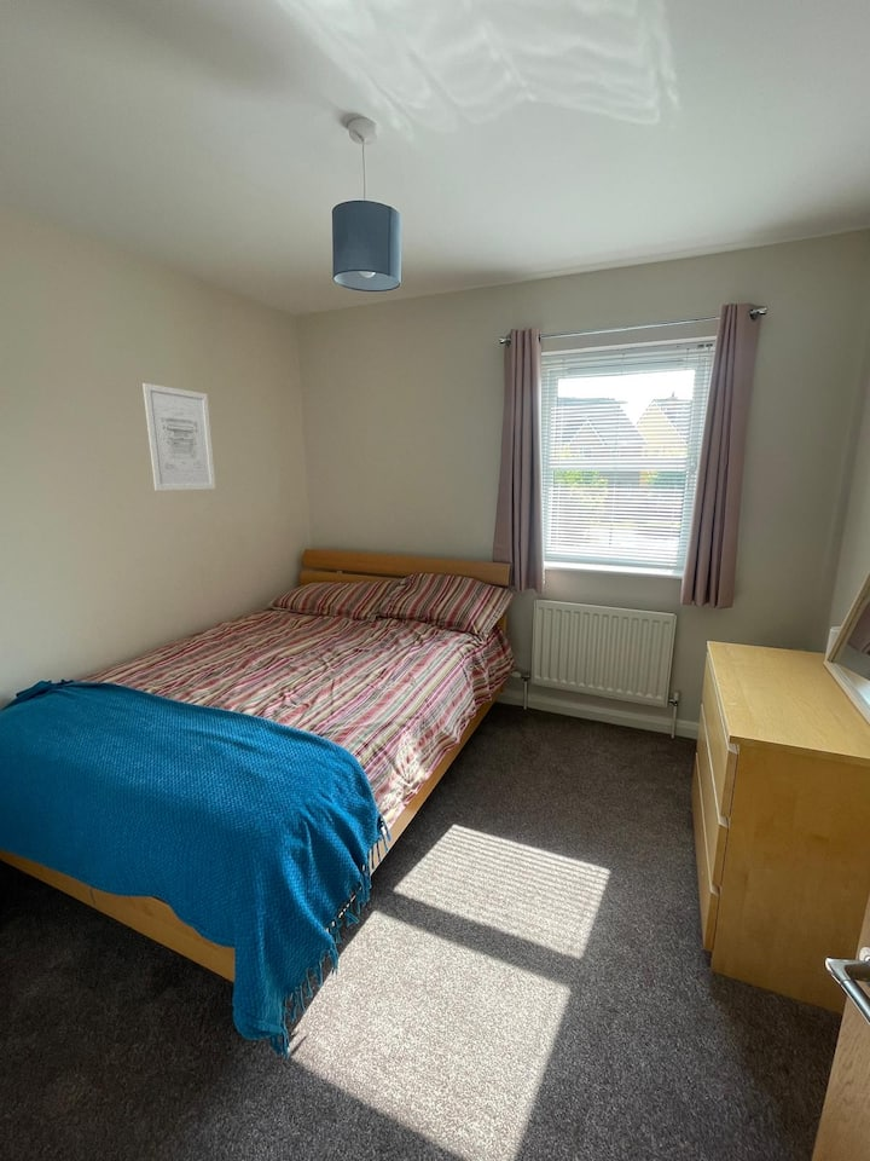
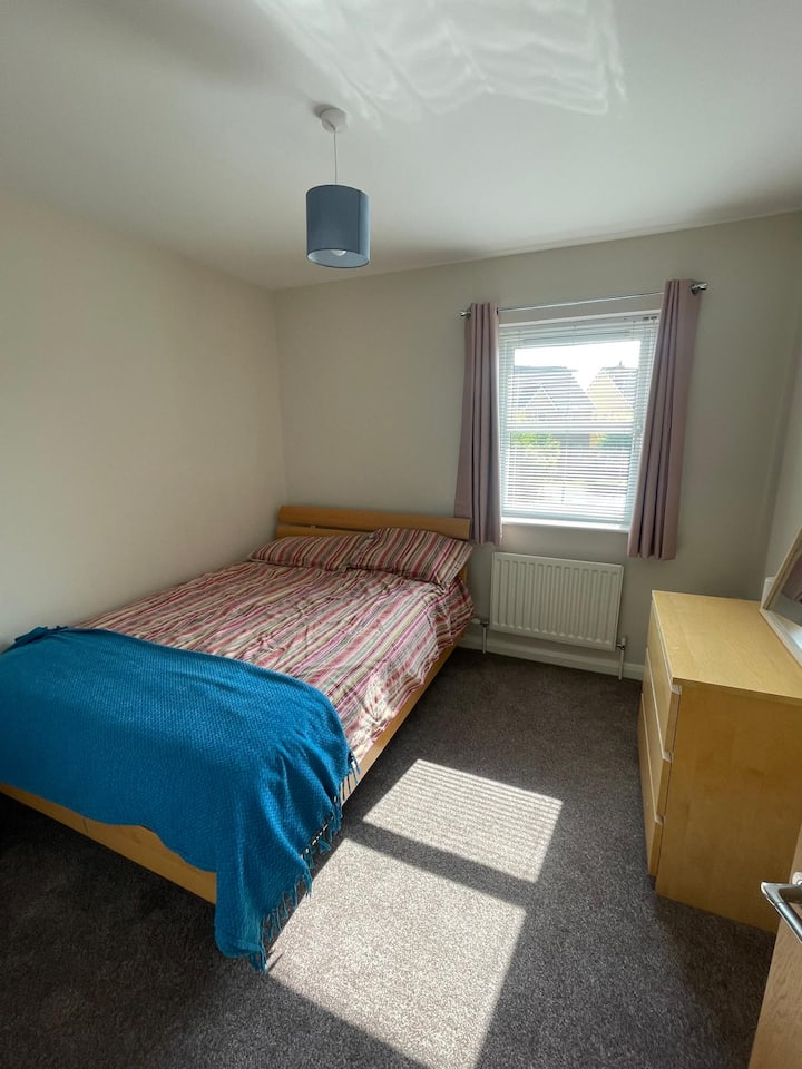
- wall art (181, 440)
